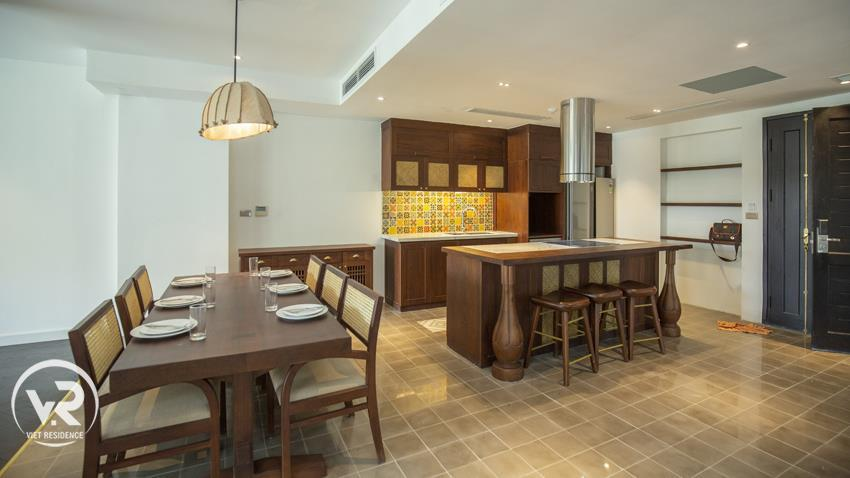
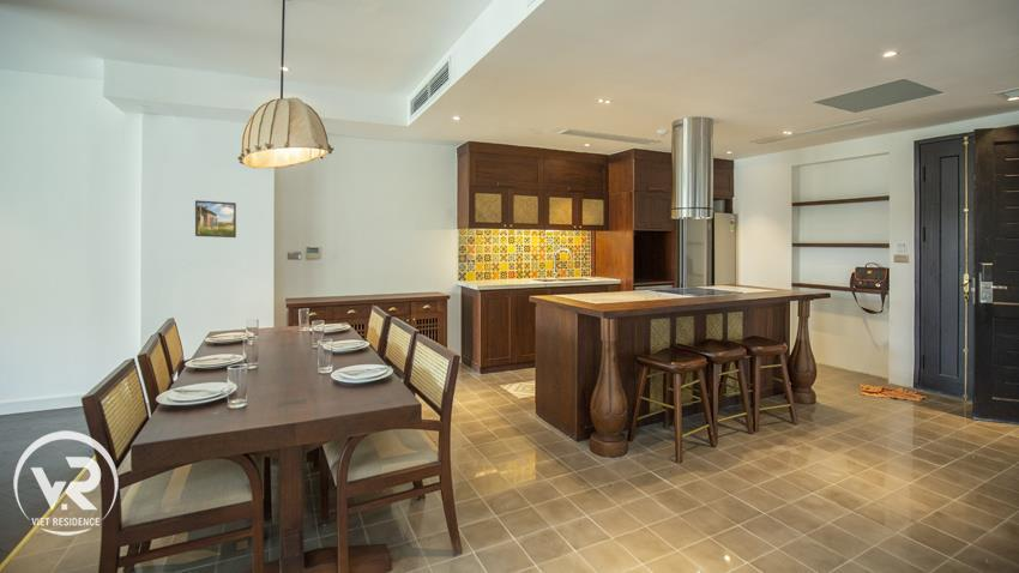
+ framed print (216, 218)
